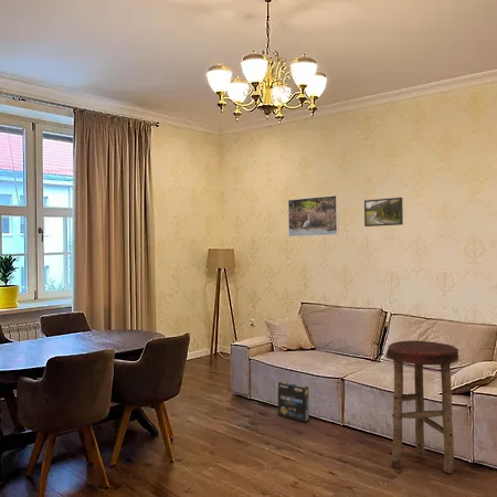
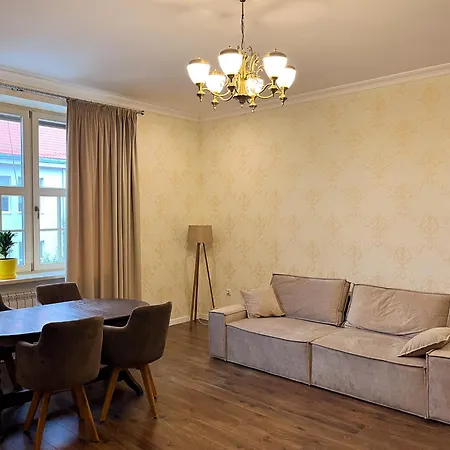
- box (293, 401)
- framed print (382, 212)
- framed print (311, 216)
- stool (422, 405)
